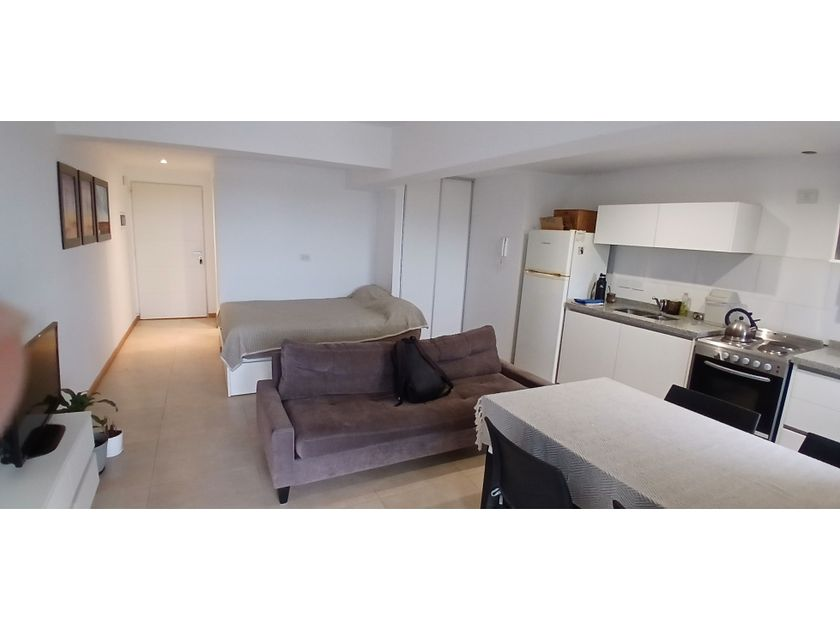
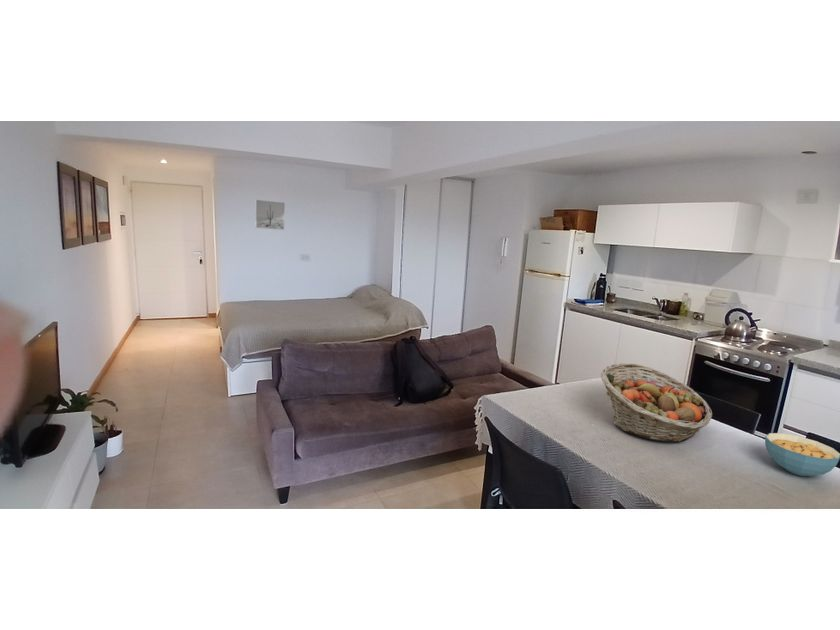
+ fruit basket (653, 400)
+ wall art (270, 215)
+ cereal bowl (799, 458)
